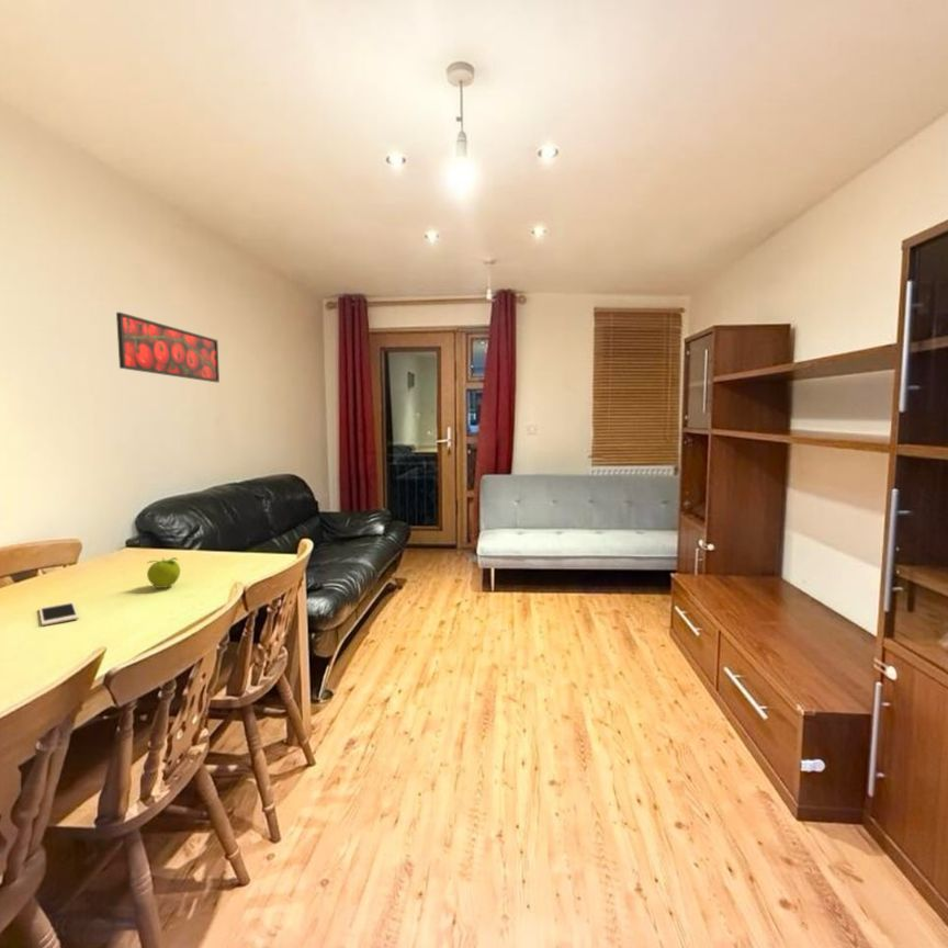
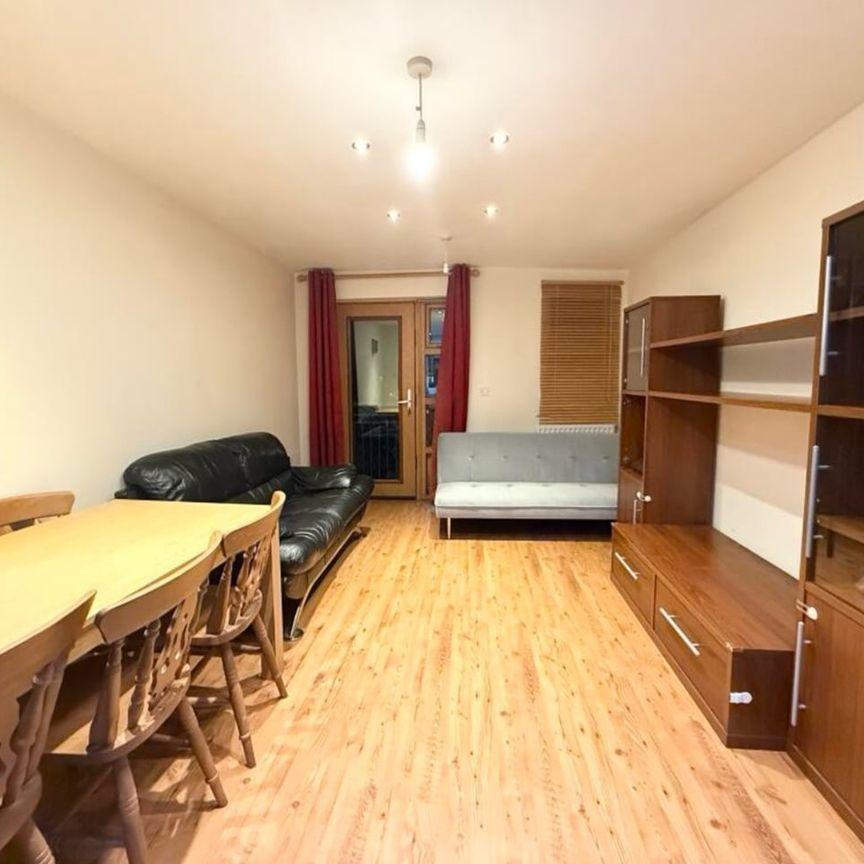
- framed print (174, 352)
- cell phone (58, 612)
- fruit (163, 572)
